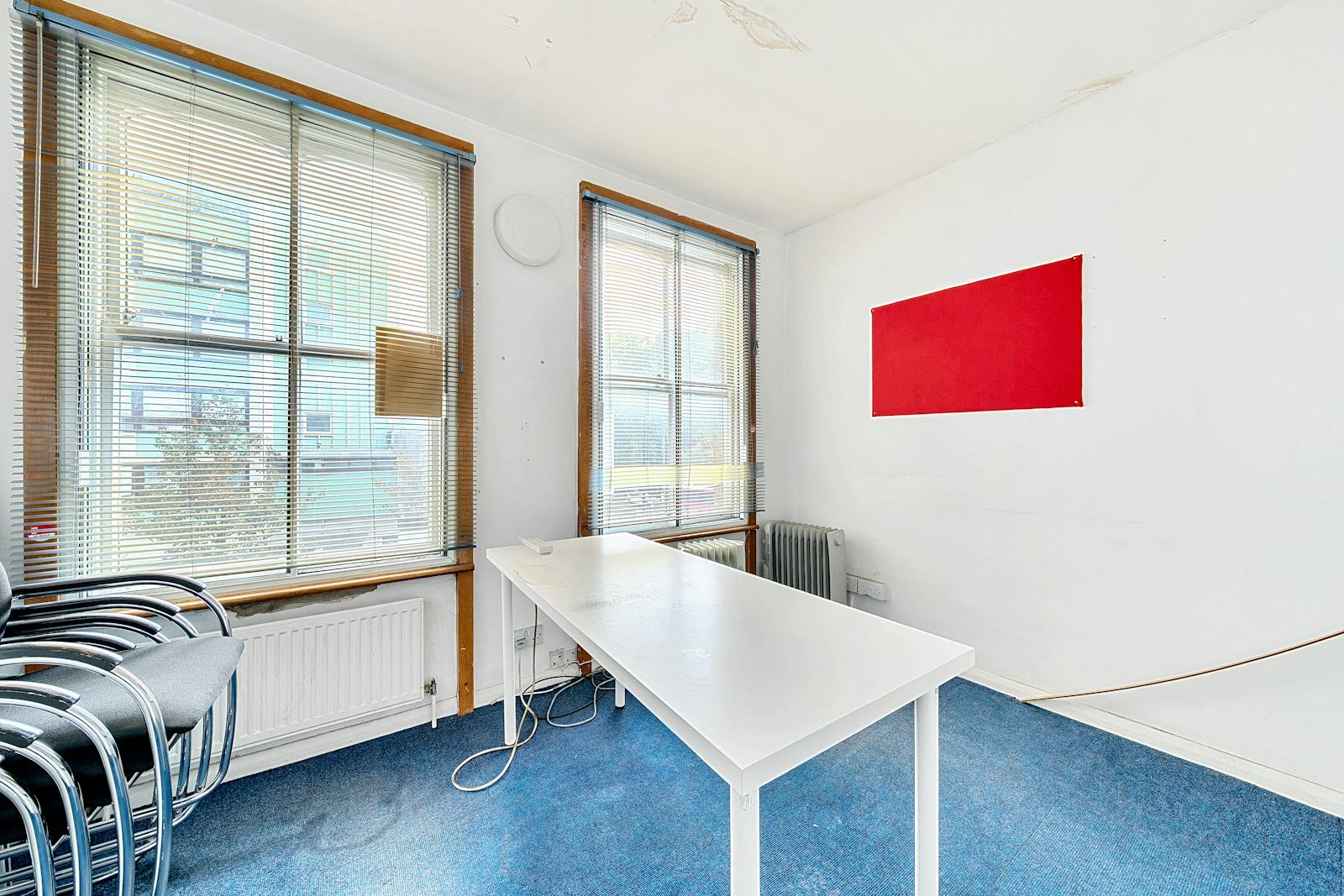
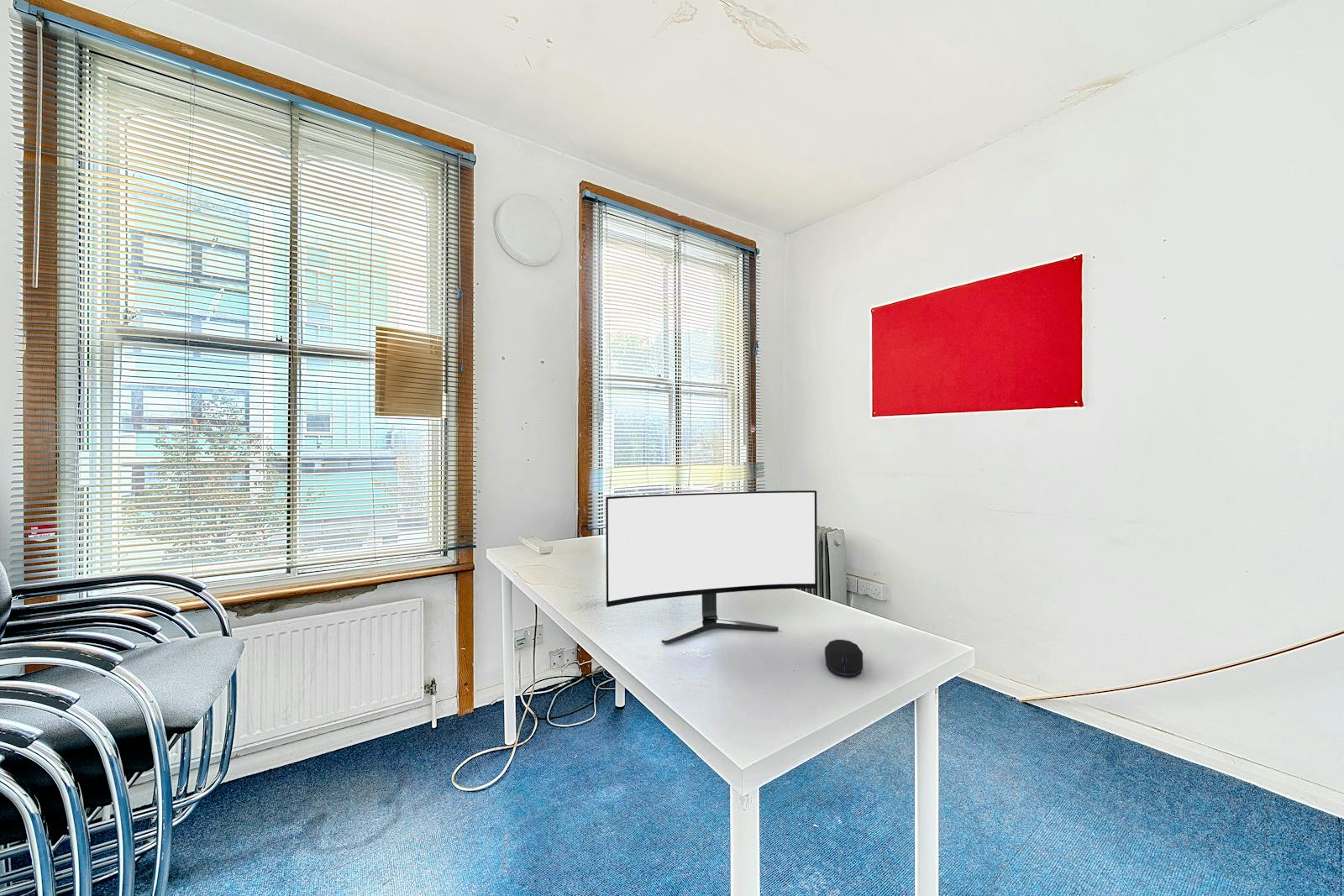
+ monitor (715, 561)
+ computer mouse (843, 655)
